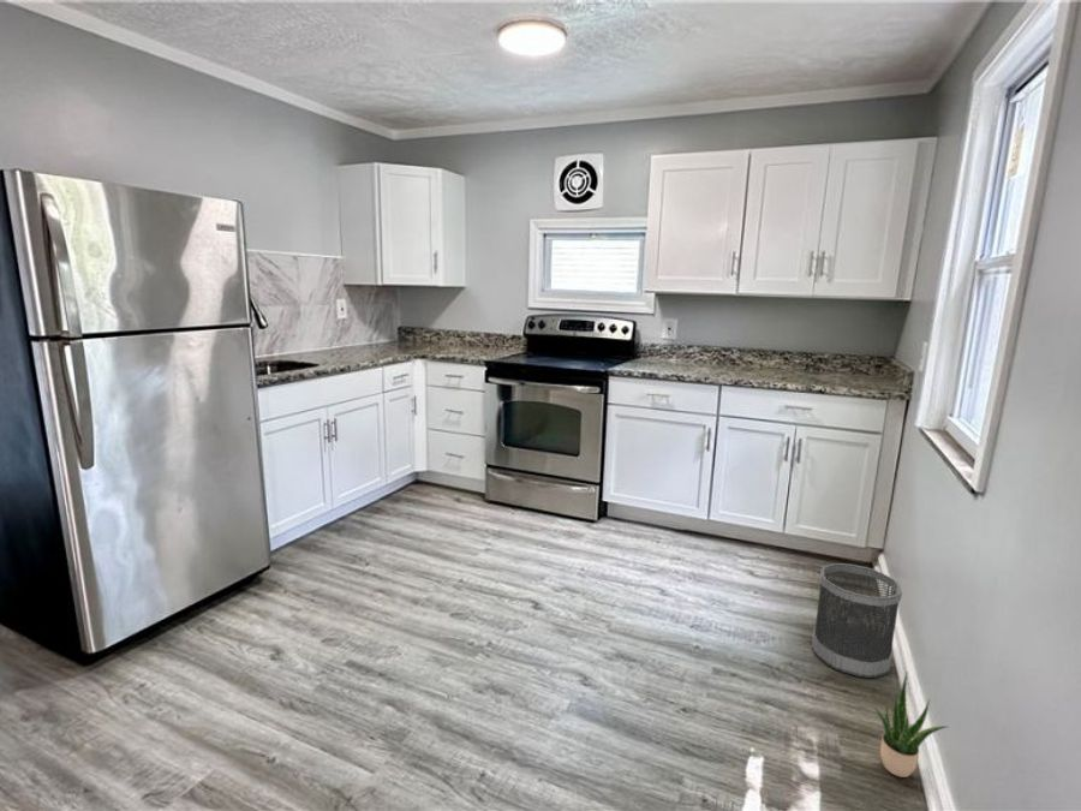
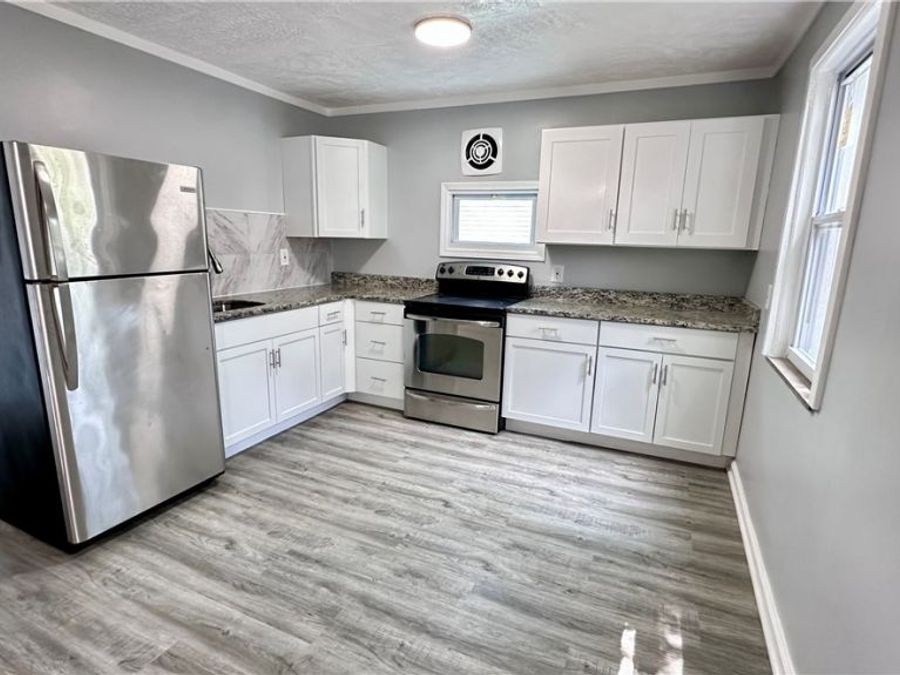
- potted plant (903, 728)
- wastebasket (854, 618)
